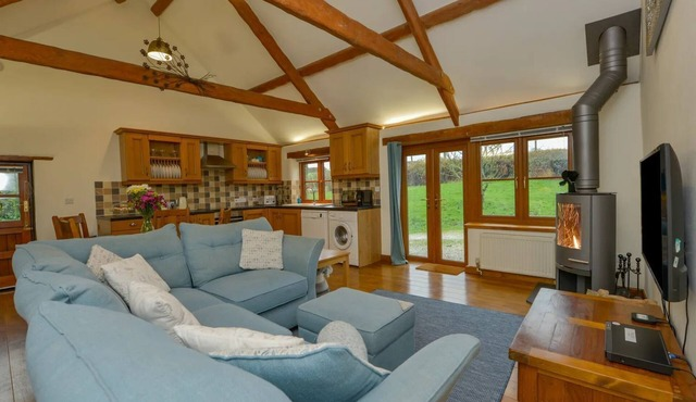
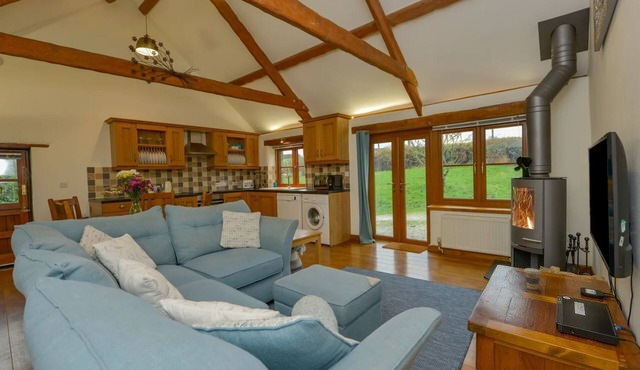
+ coffee cup (532, 279)
